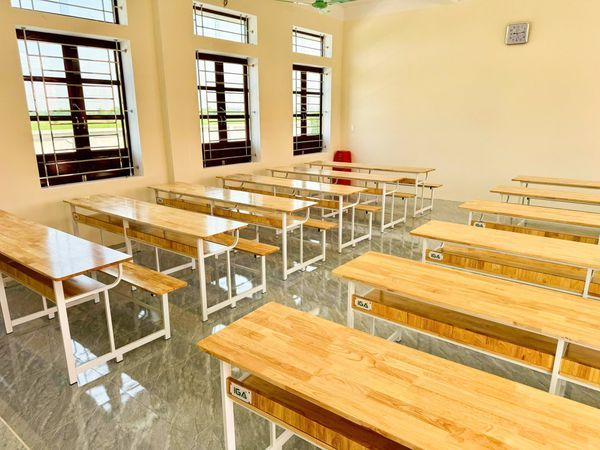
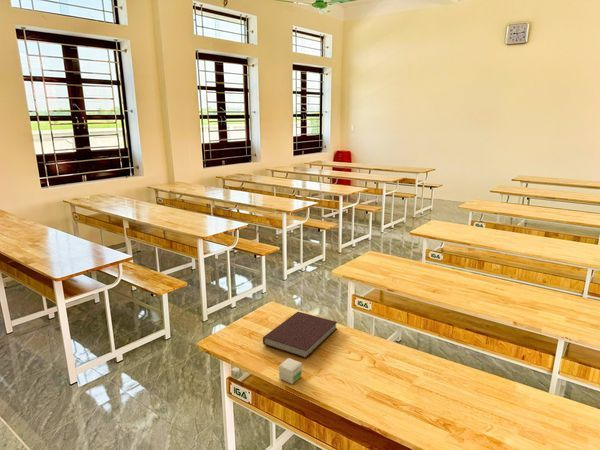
+ small box (290, 370)
+ notebook (301, 332)
